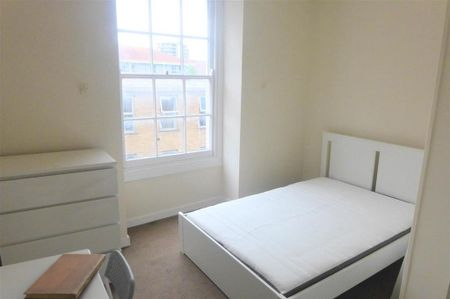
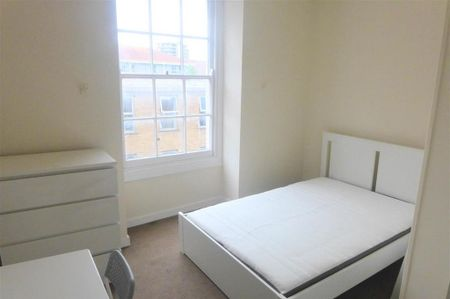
- notebook (69, 274)
